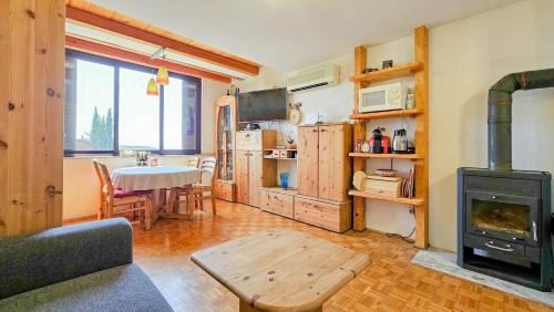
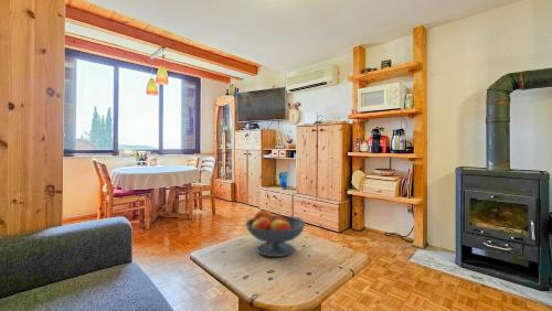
+ fruit bowl (275, 230)
